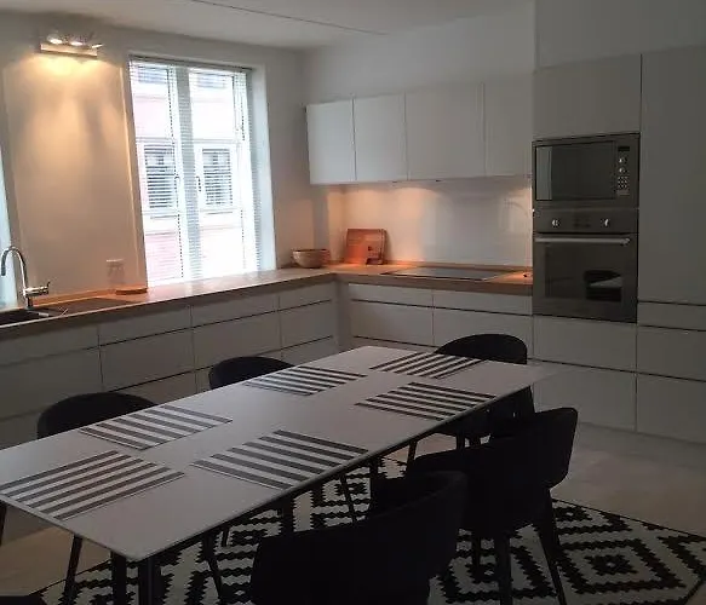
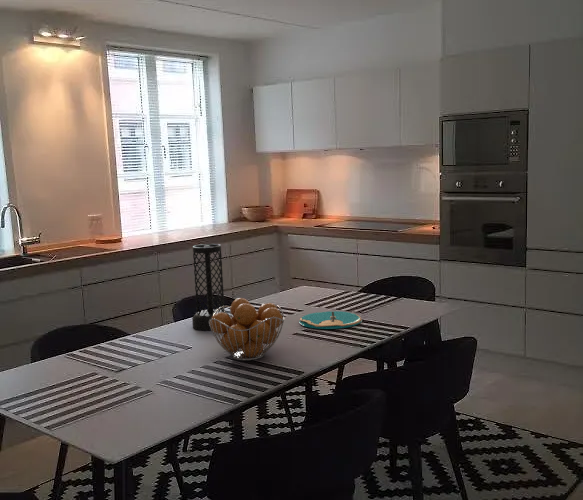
+ plate (330, 315)
+ vase (209, 286)
+ fruit basket (247, 328)
